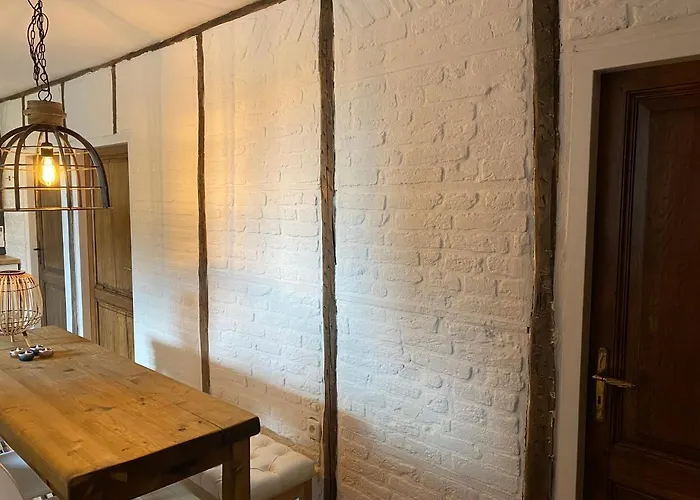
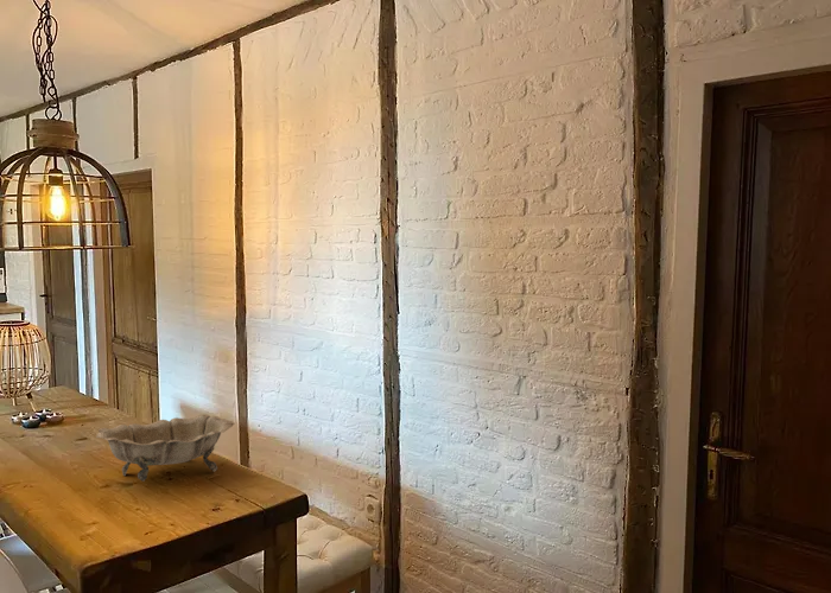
+ decorative bowl (167, 447)
